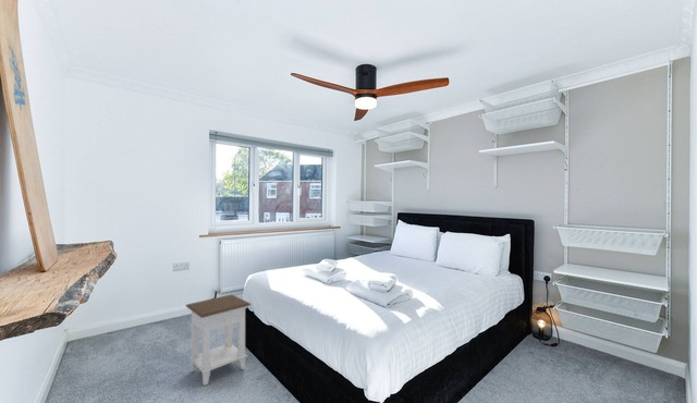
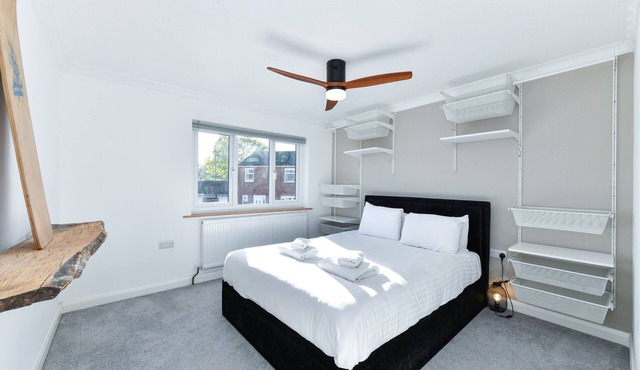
- nightstand (225, 337)
